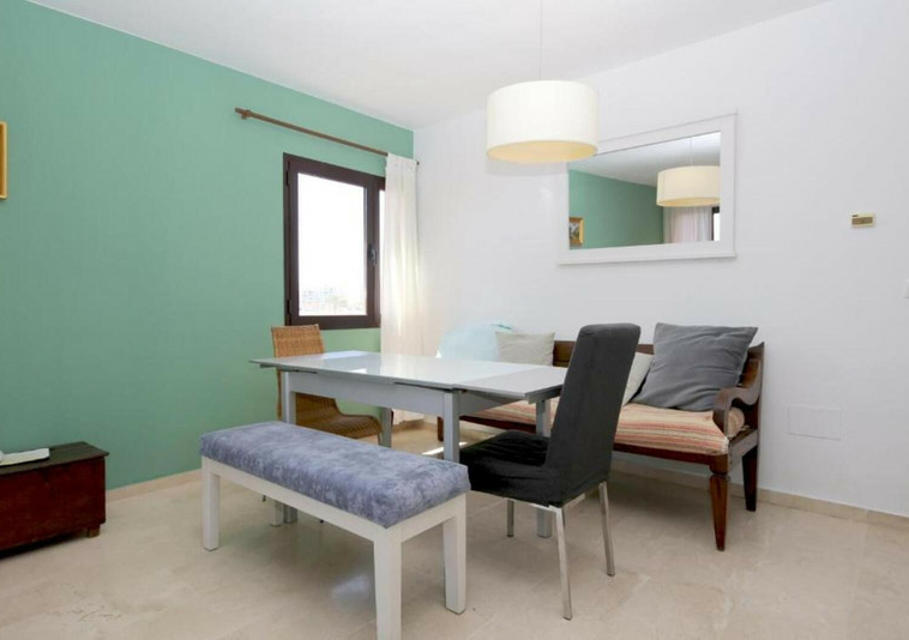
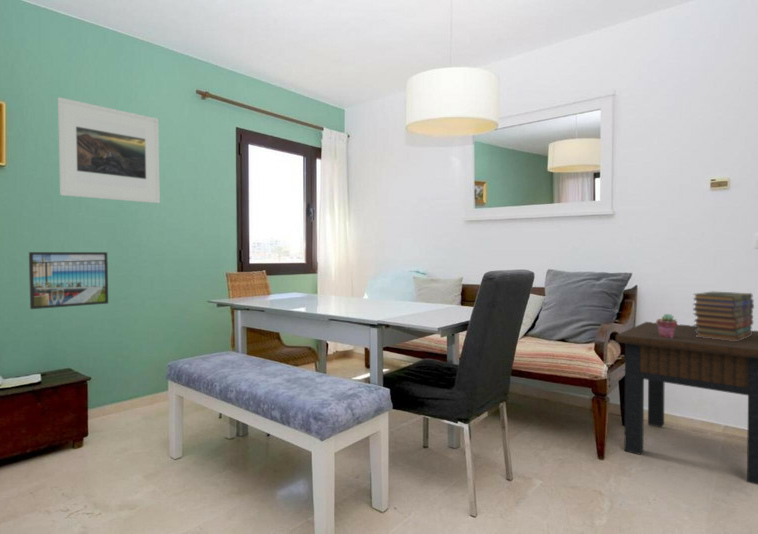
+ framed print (112, 154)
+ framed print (70, 279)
+ side table (699, 387)
+ potted succulent (666, 324)
+ book stack (723, 314)
